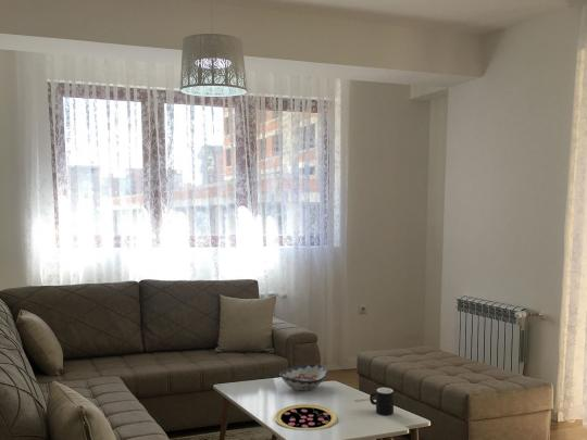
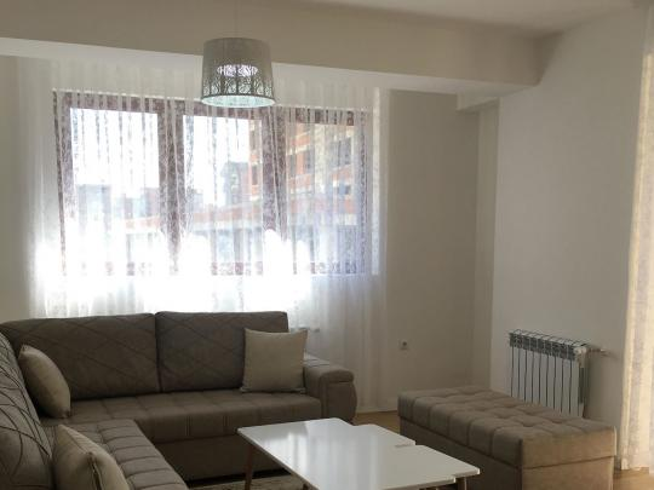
- decorative bowl (303, 379)
- mug (380, 400)
- pizza (305, 417)
